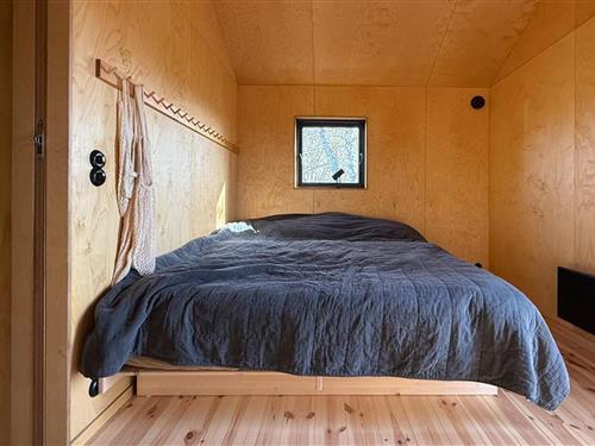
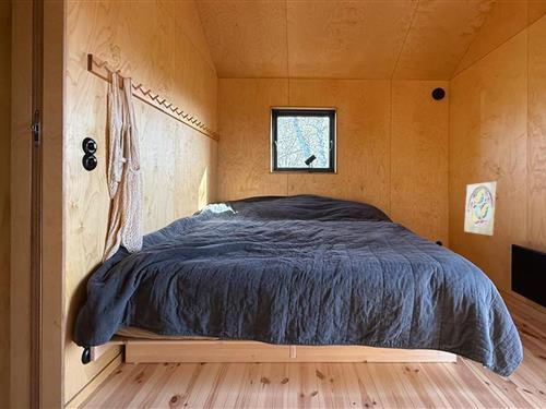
+ wall ornament (479, 208)
